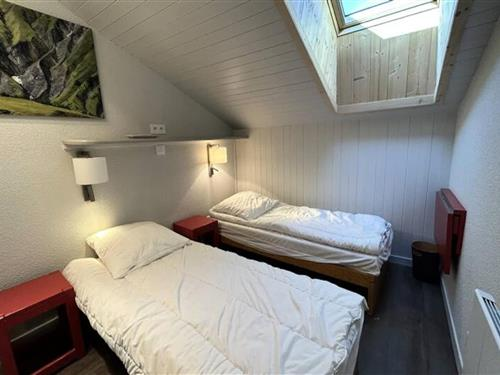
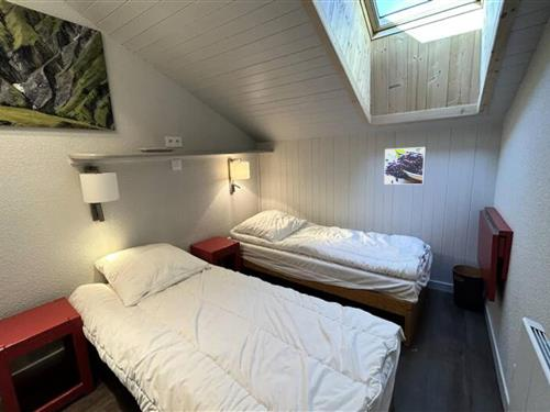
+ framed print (404, 166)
